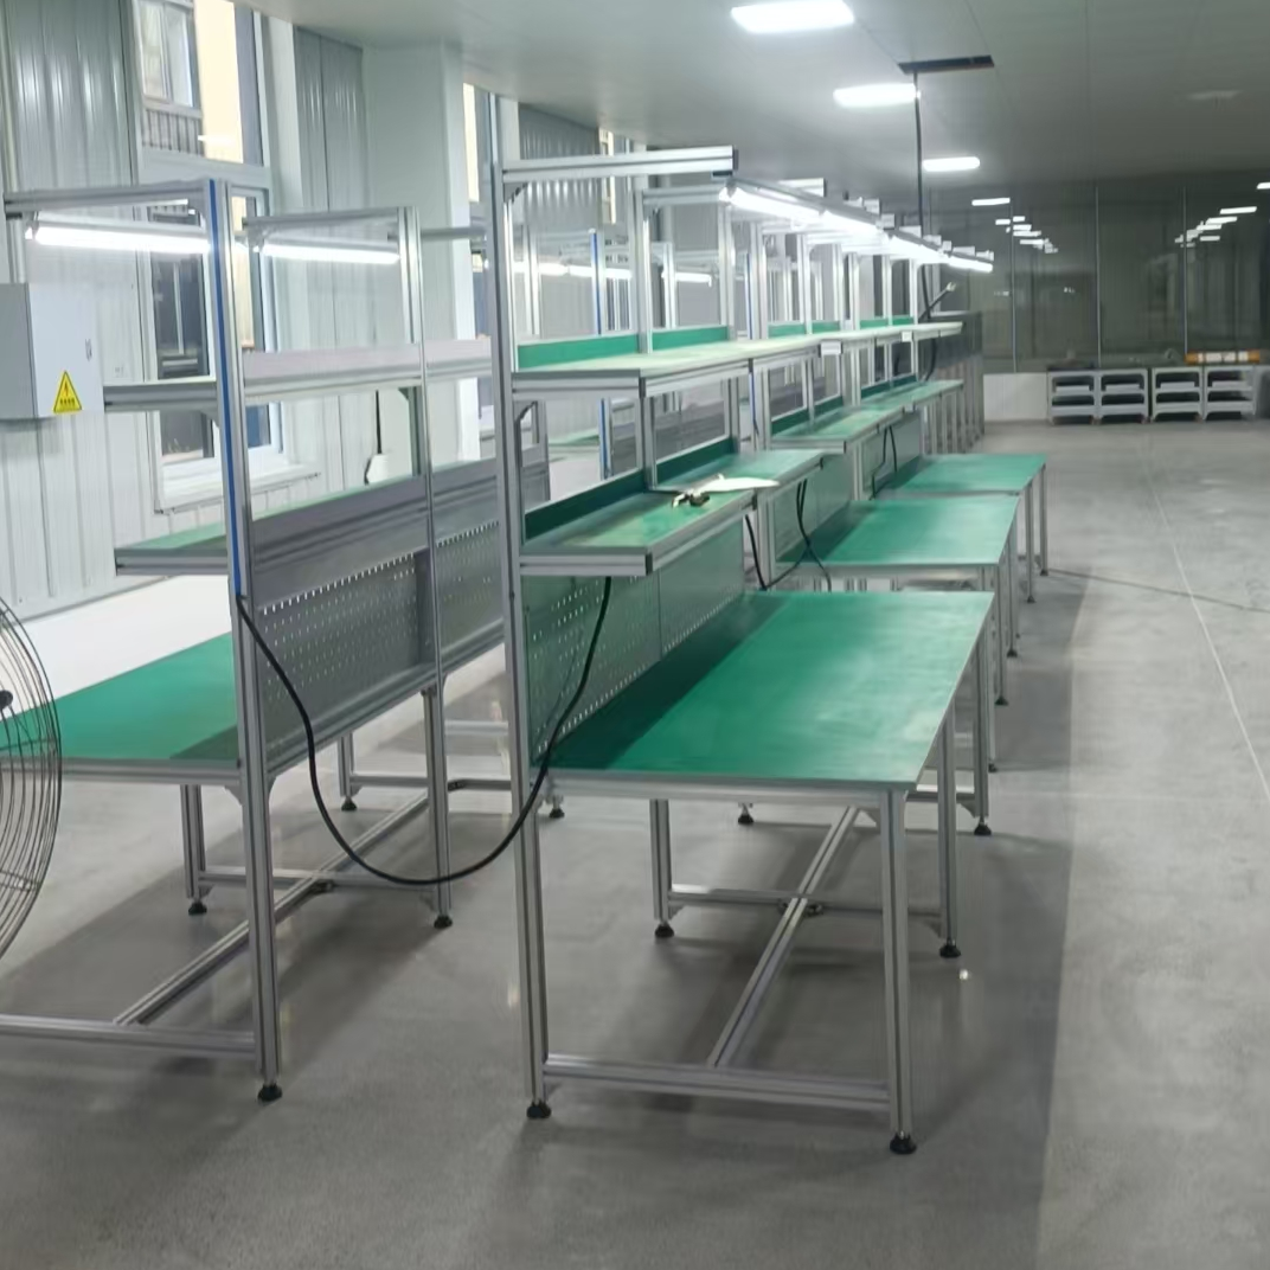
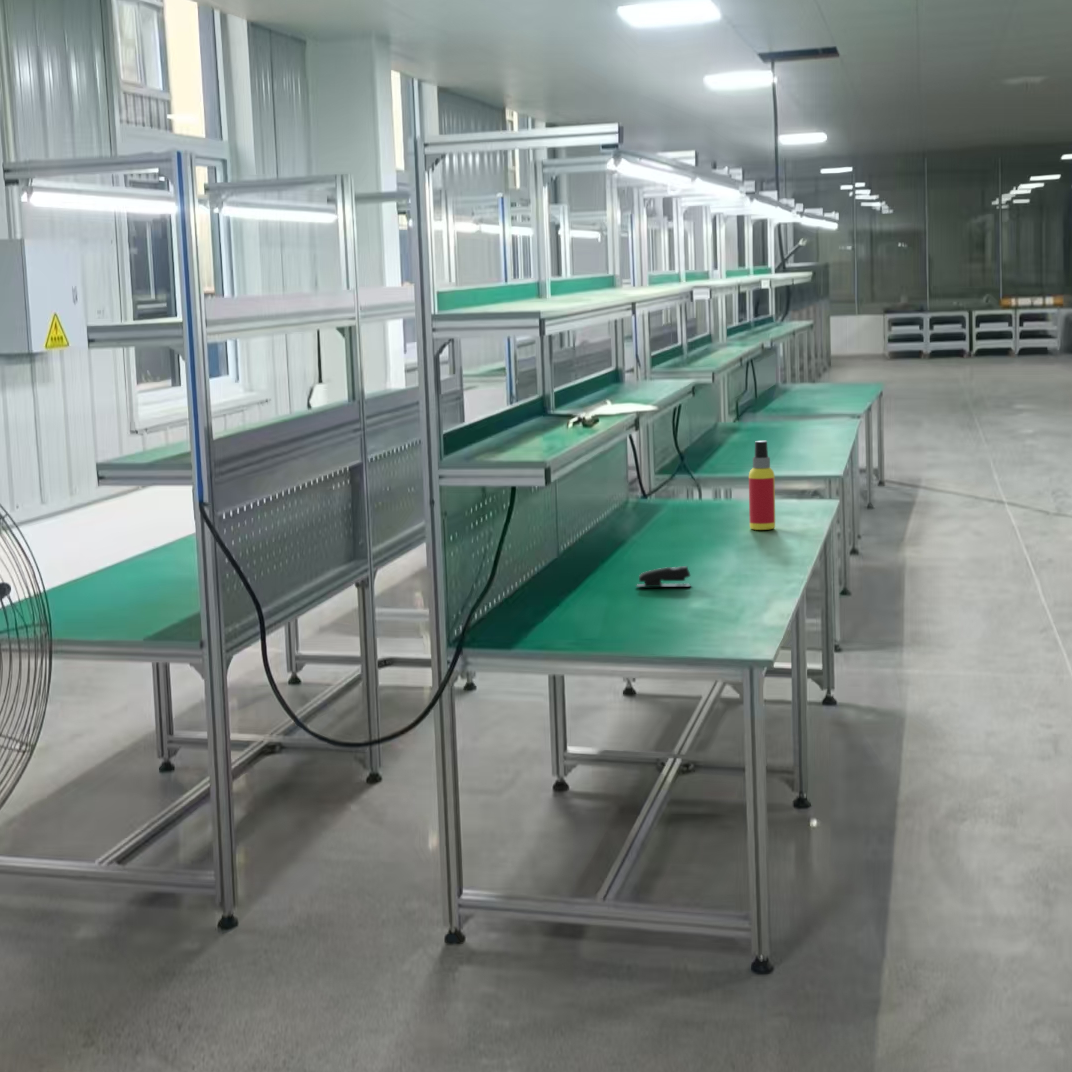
+ stapler (663, 576)
+ spray bottle (761, 485)
